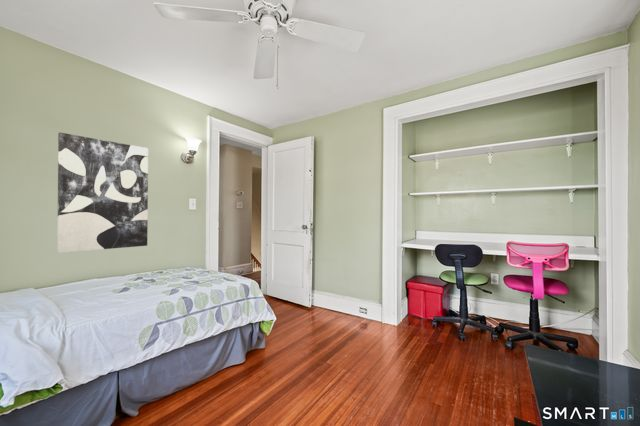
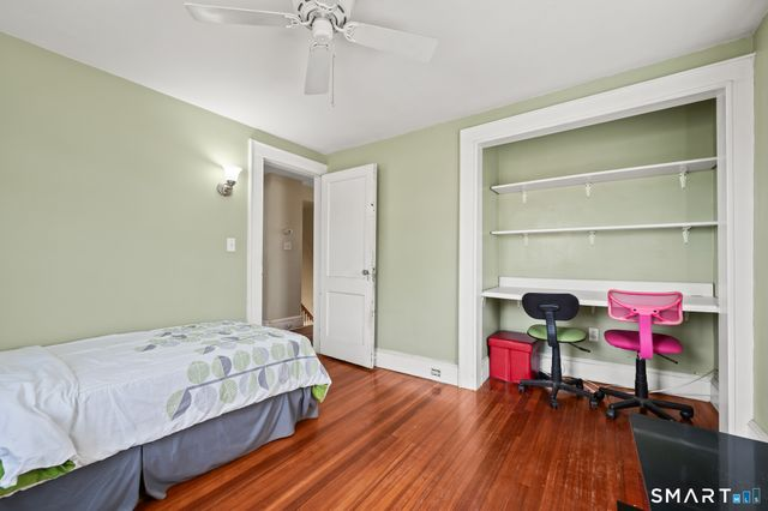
- wall art (107, 195)
